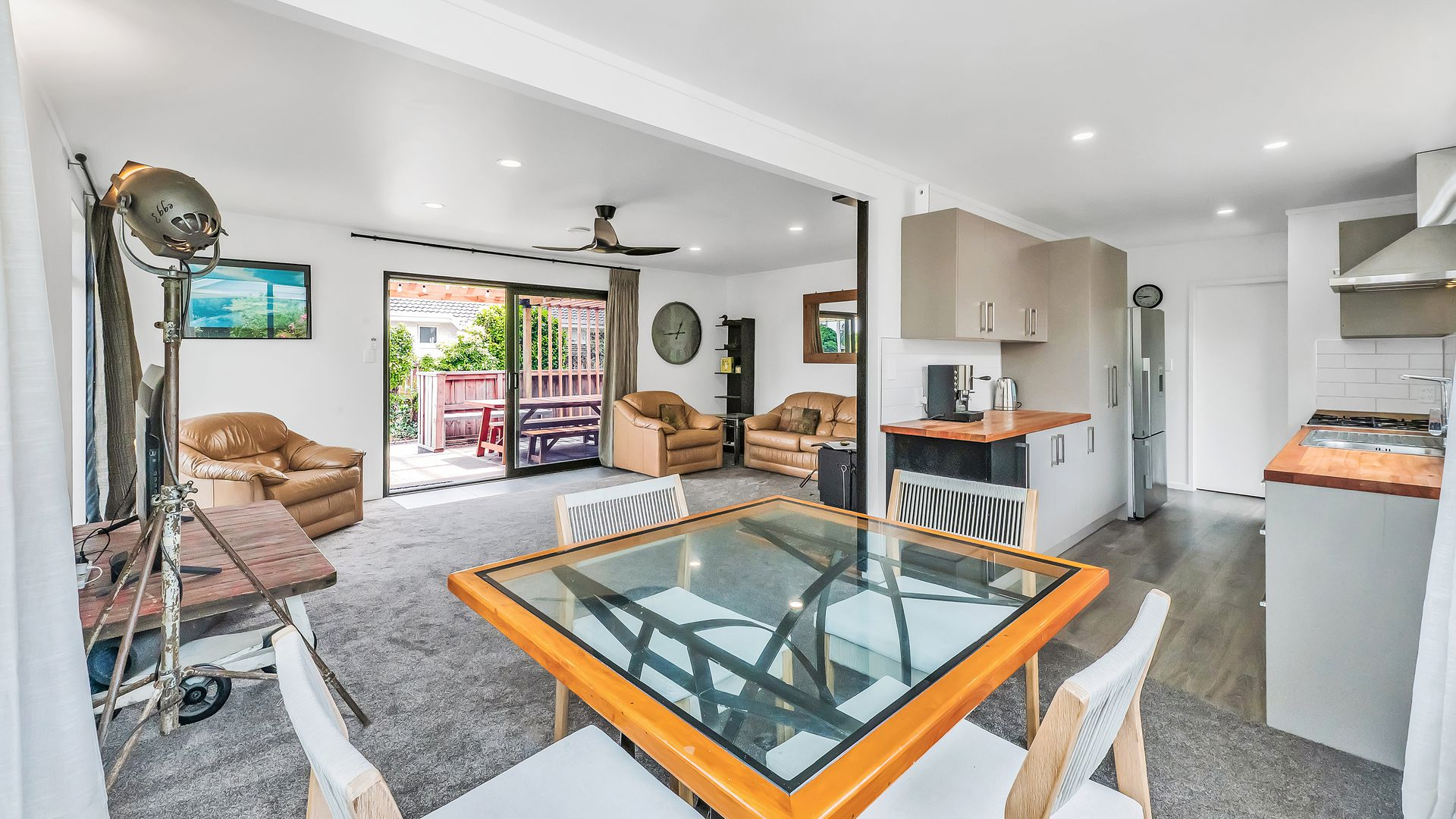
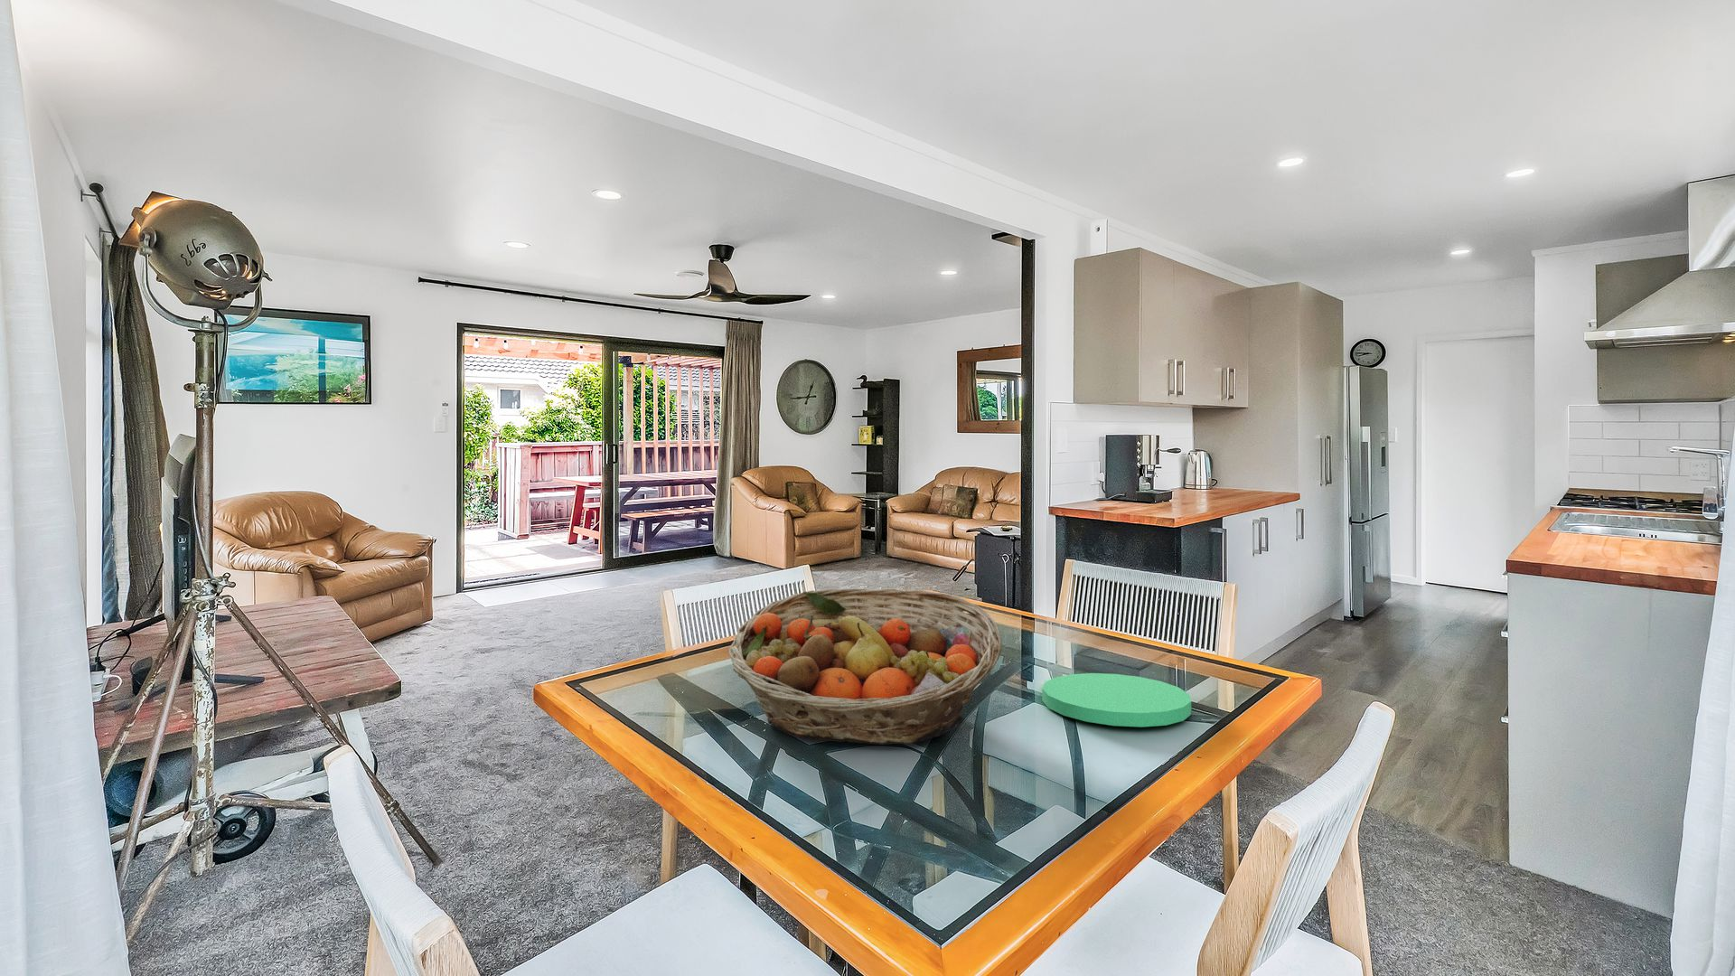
+ fruit basket (864, 658)
+ plate (1114, 697)
